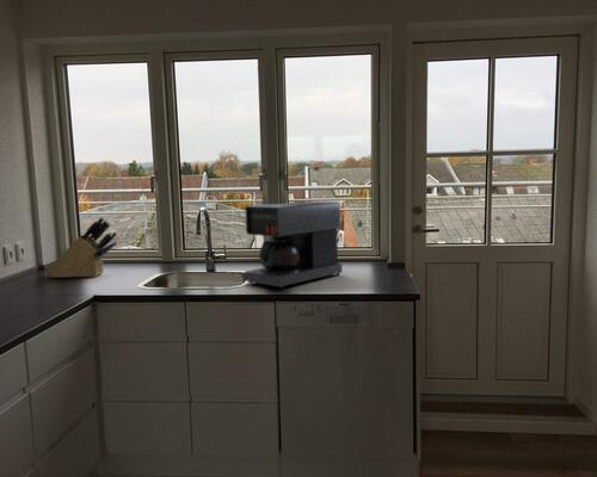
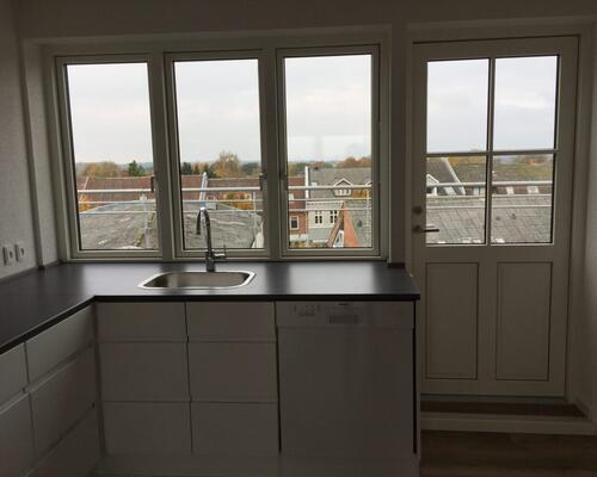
- knife block (81, 247)
- coffee maker (294, 241)
